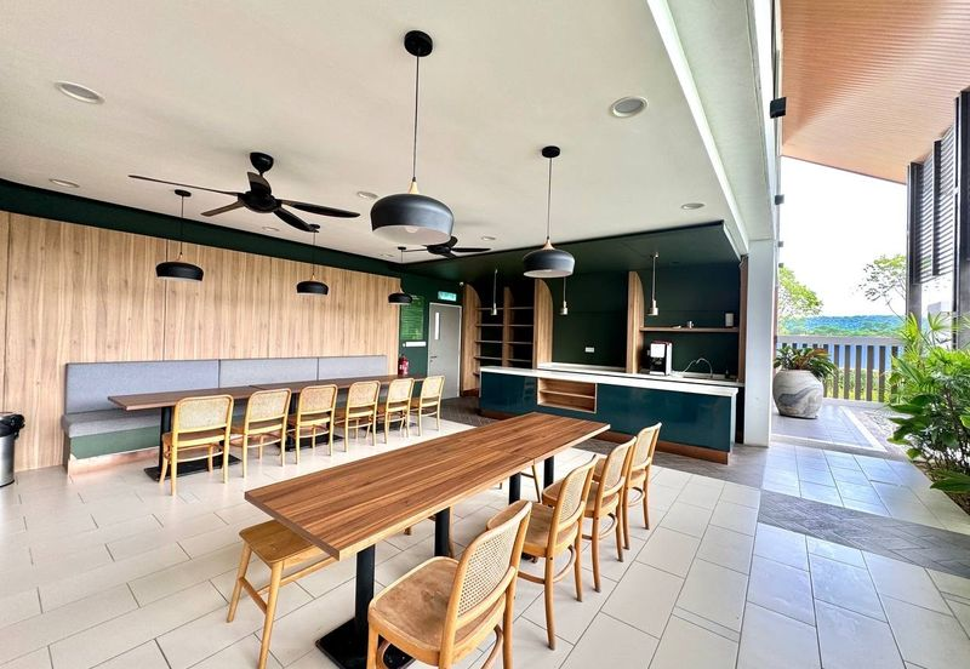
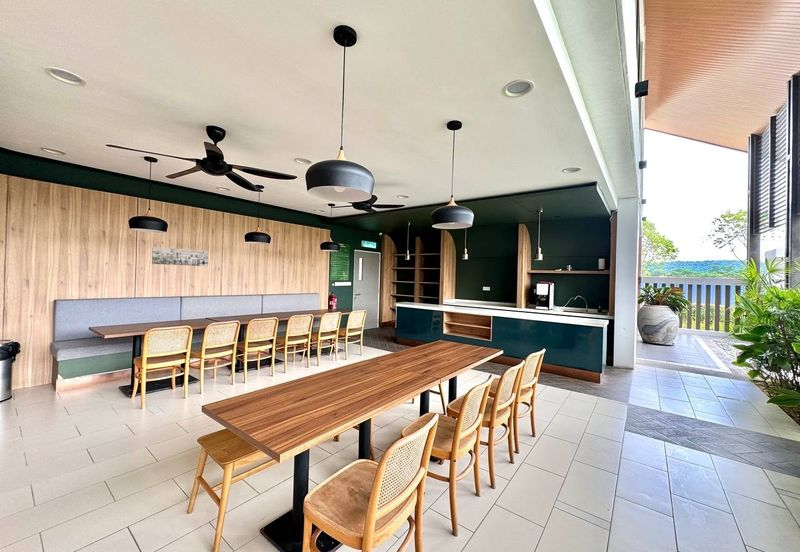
+ wall art (181, 257)
